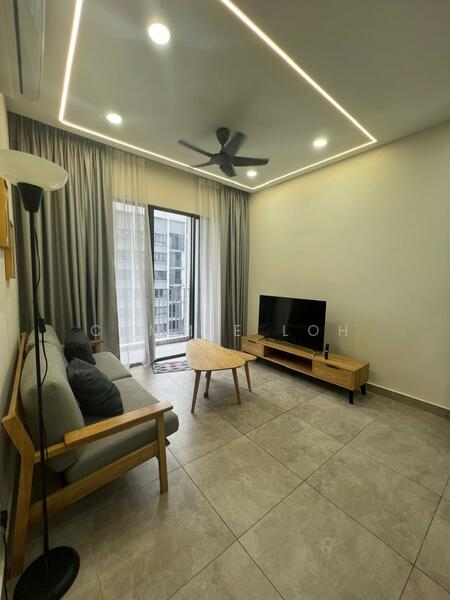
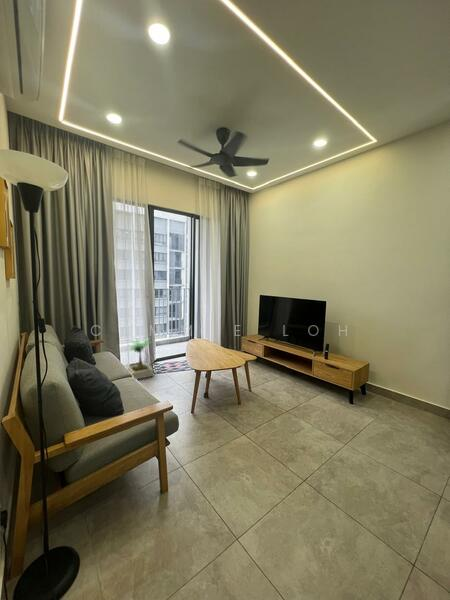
+ potted plant (140, 357)
